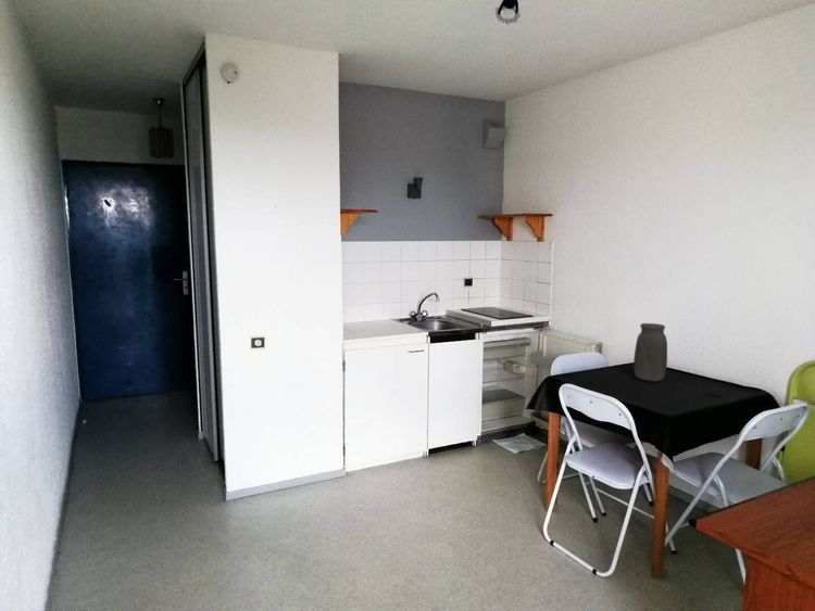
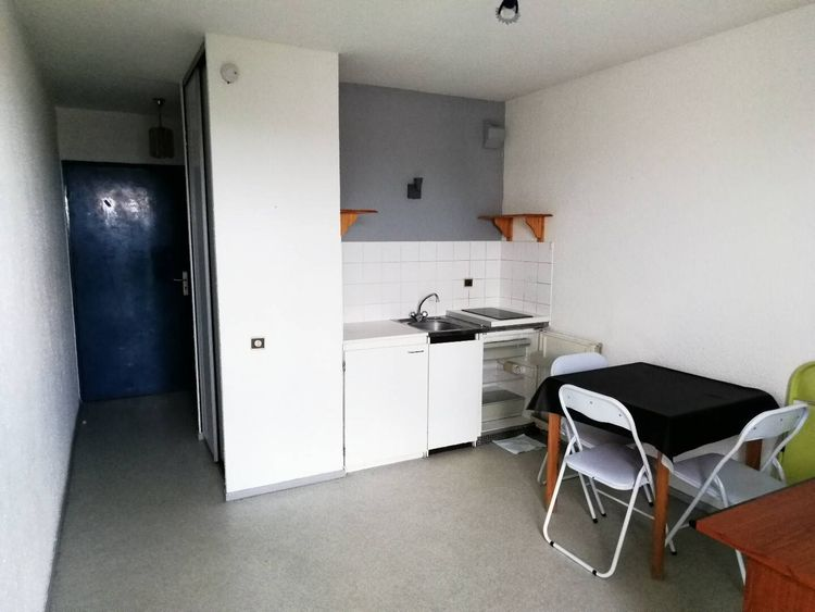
- vase (651, 352)
